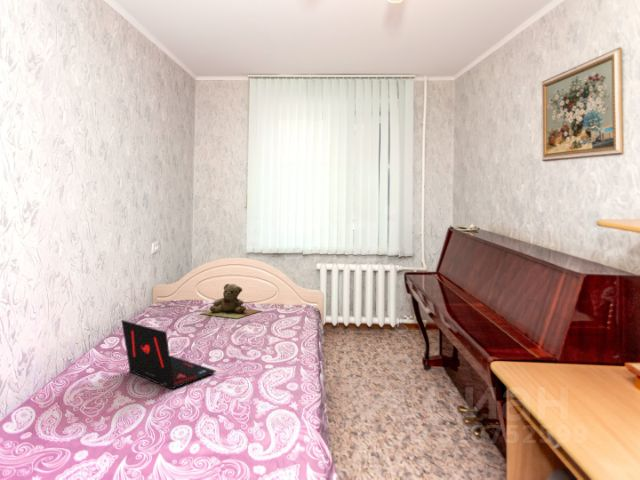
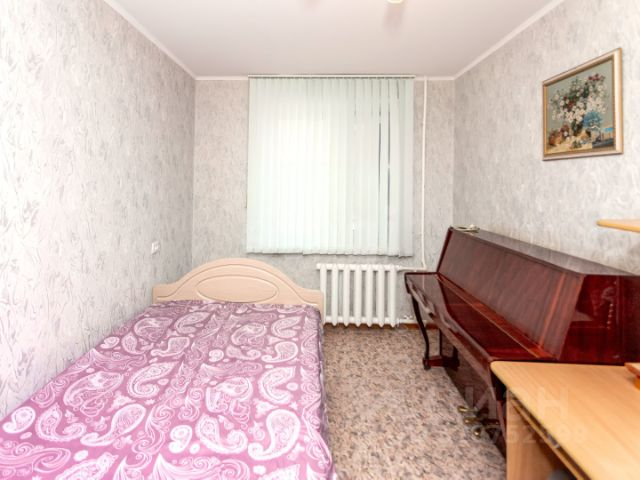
- teddy bear (231, 298)
- laptop (167, 346)
